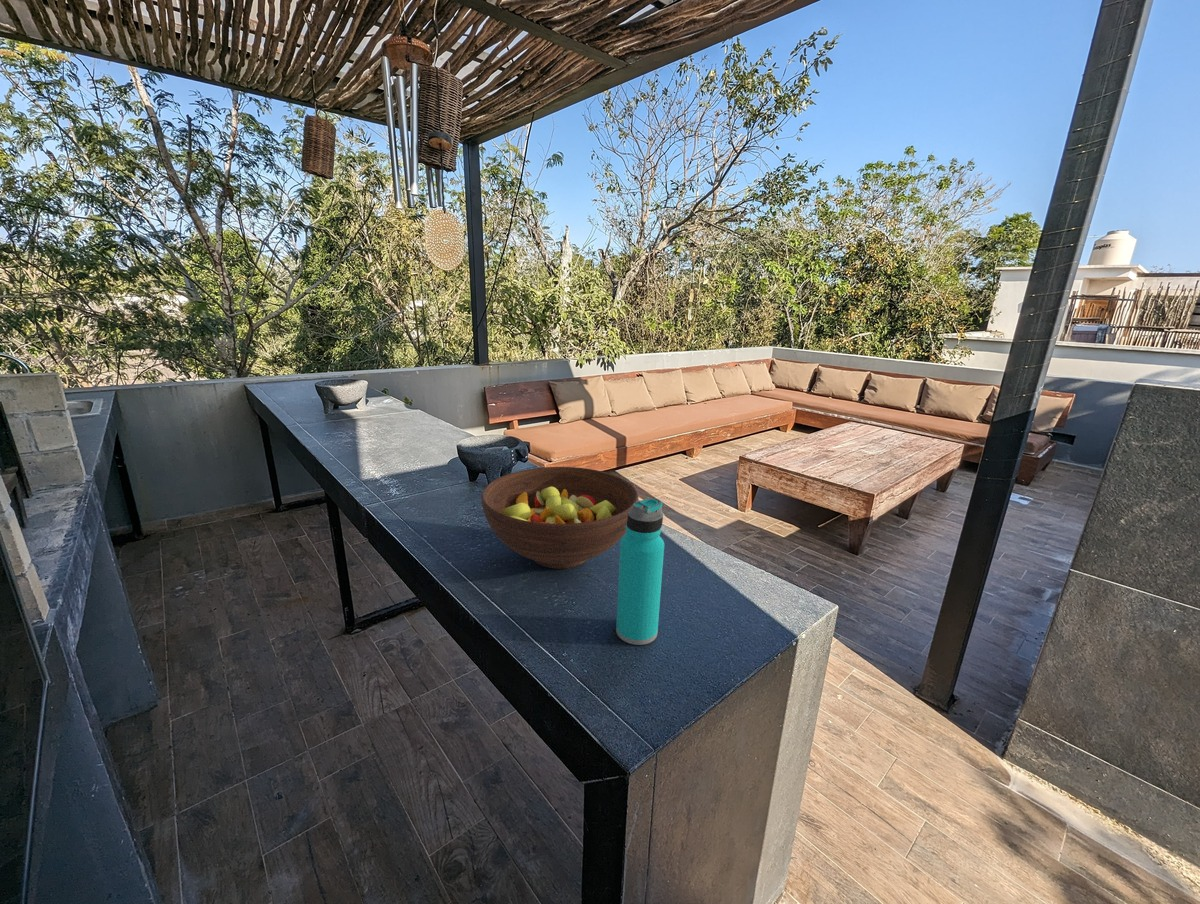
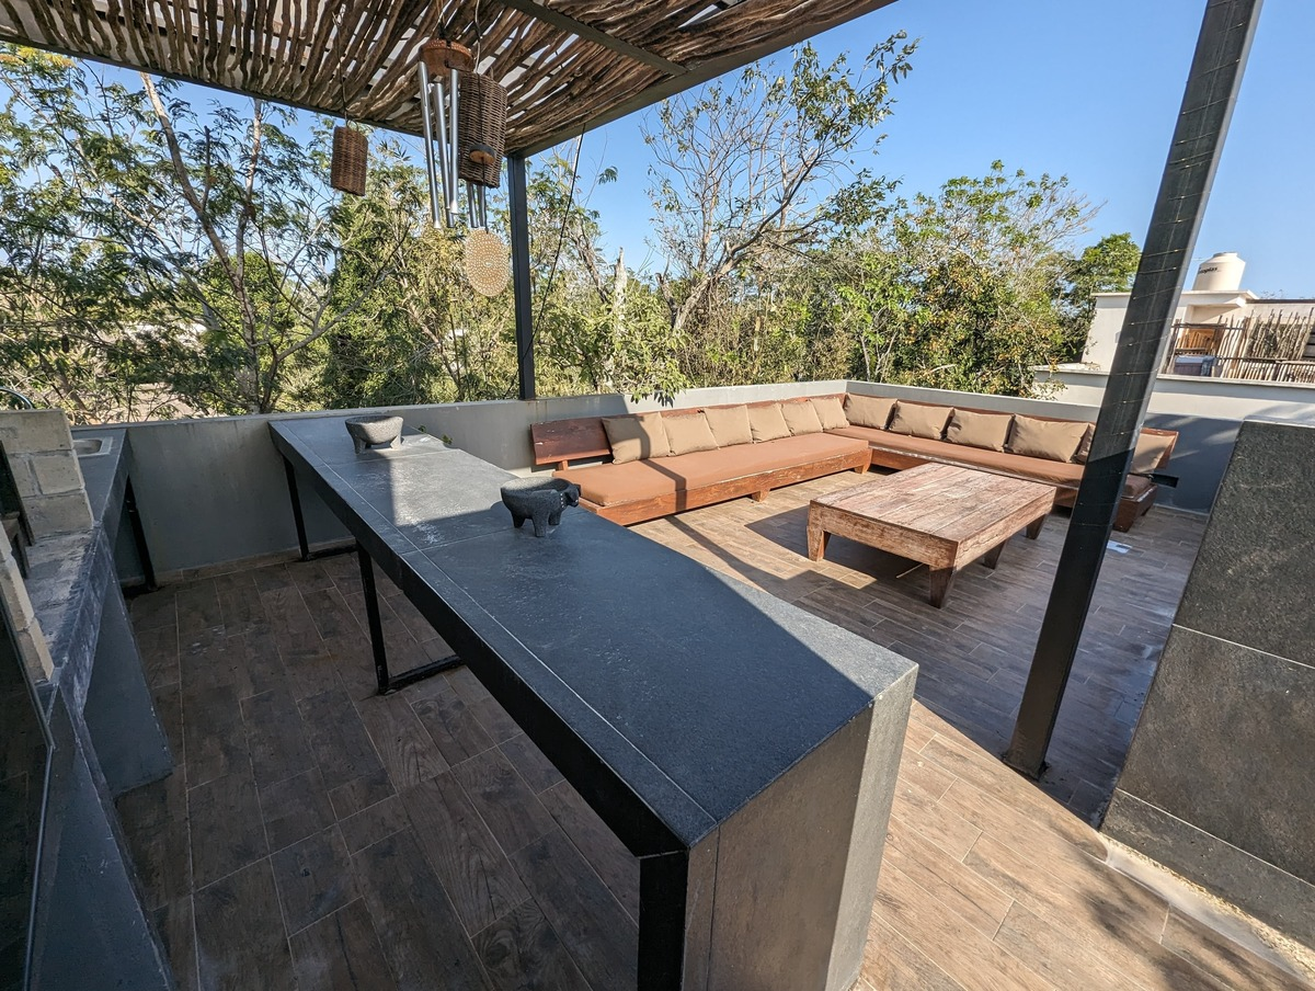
- fruit bowl (560, 523)
- water bottle (640, 569)
